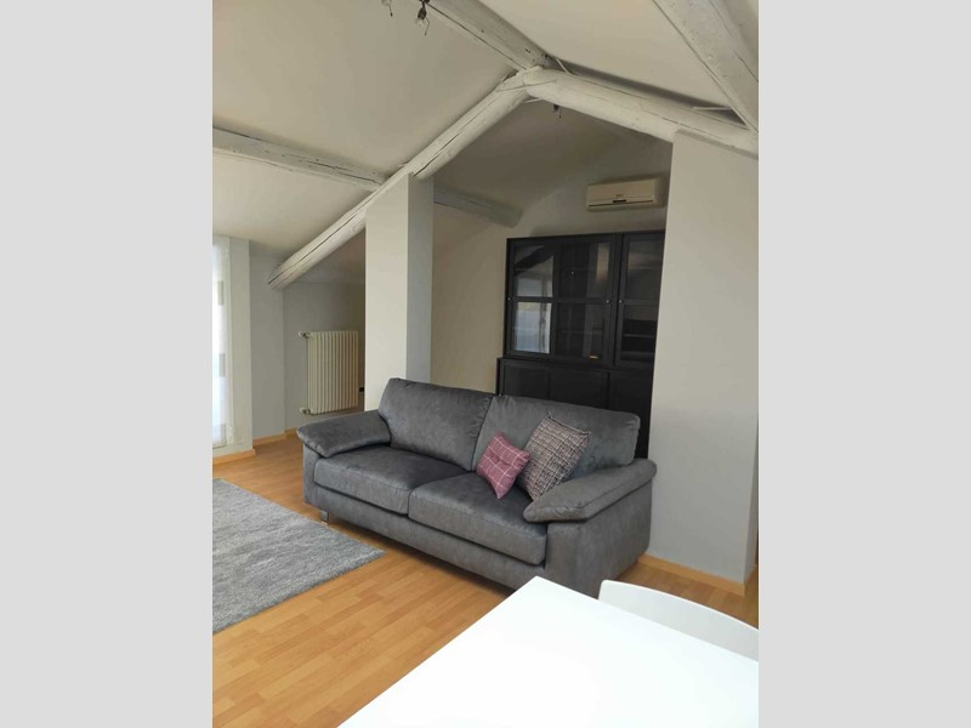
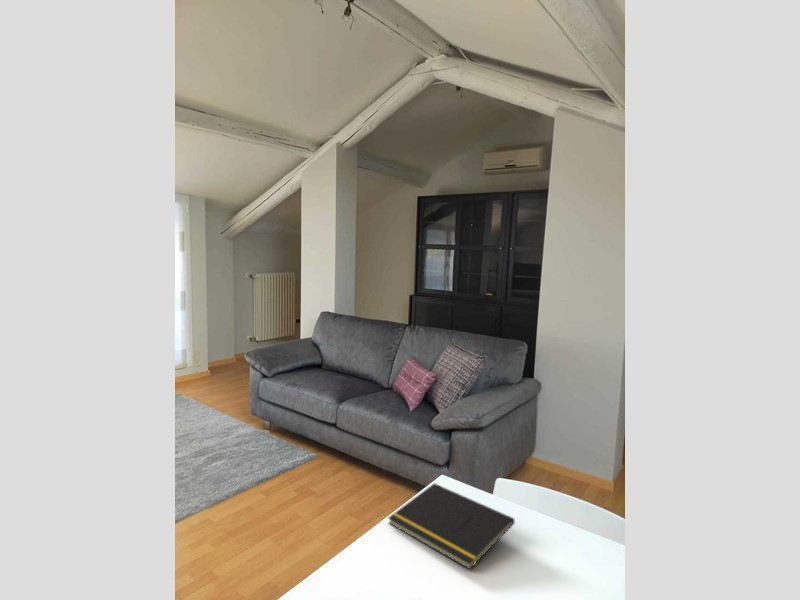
+ notepad (449, 520)
